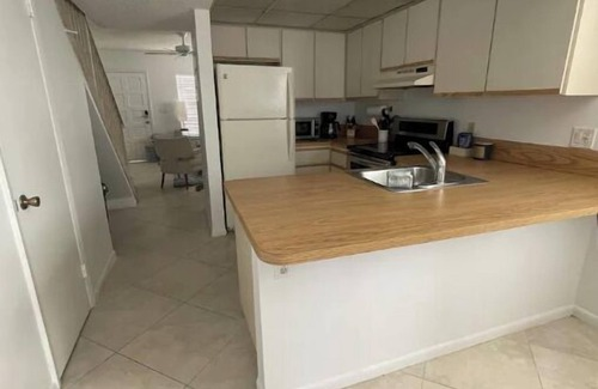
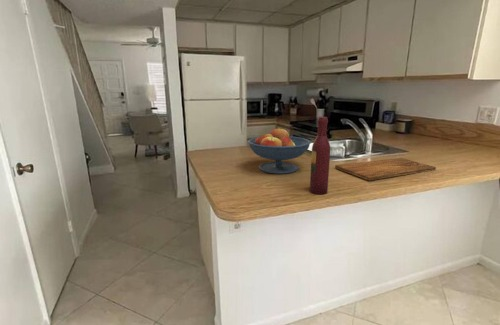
+ cutting board (385, 167)
+ fruit bowl (278, 149)
+ wine bottle (320, 155)
